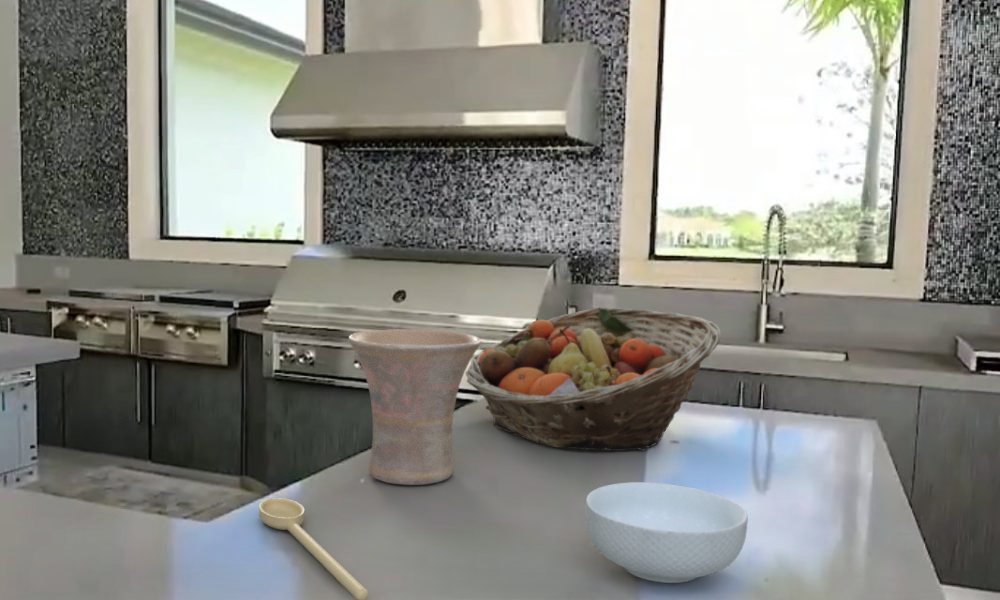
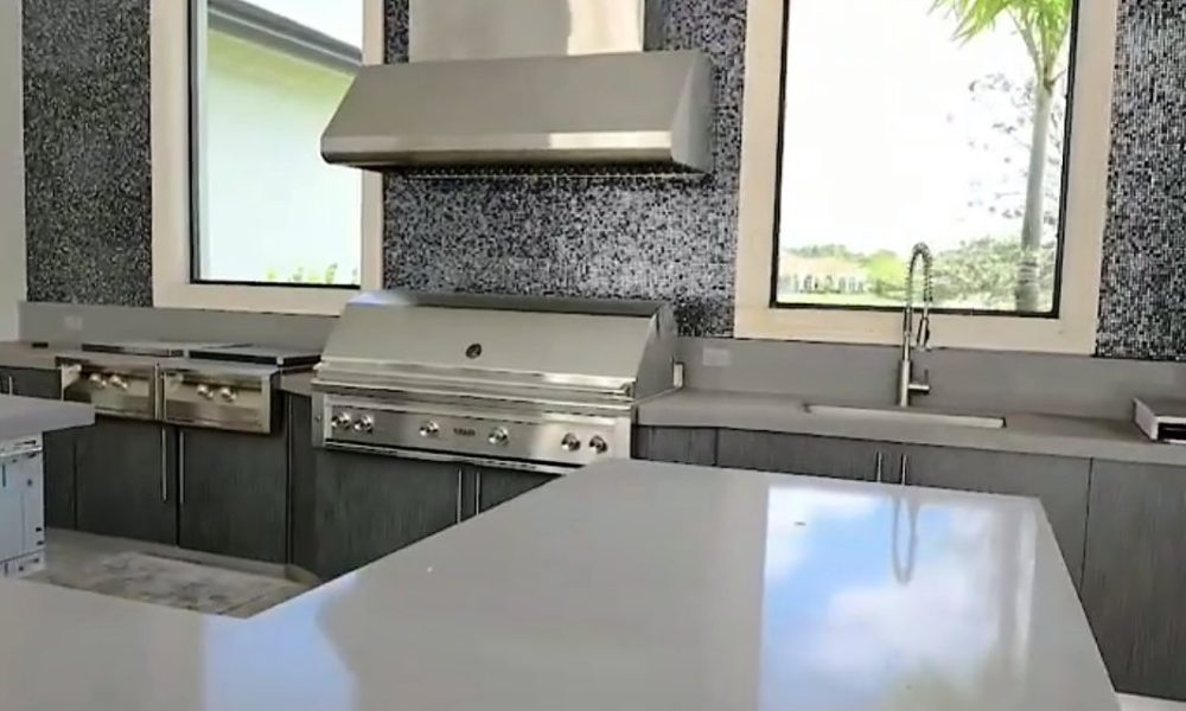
- vase (413, 406)
- spoon (311, 543)
- cereal bowl (664, 536)
- fruit basket (587, 371)
